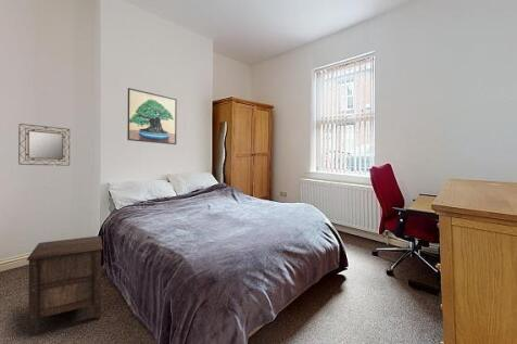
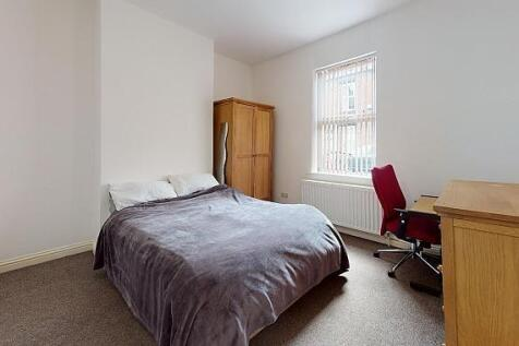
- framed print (153, 118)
- home mirror (46, 145)
- nightstand (68, 279)
